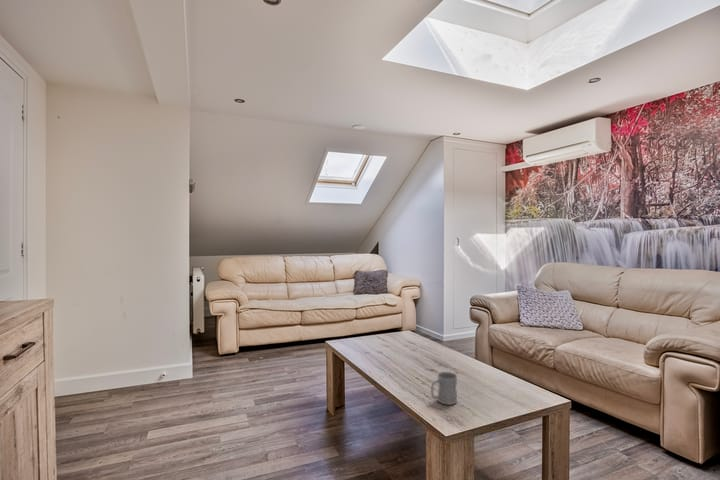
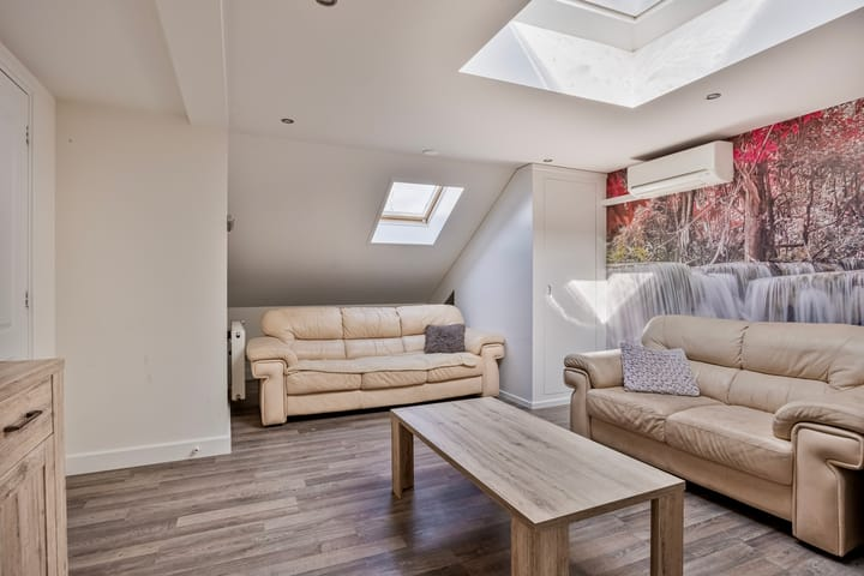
- mug (443, 388)
